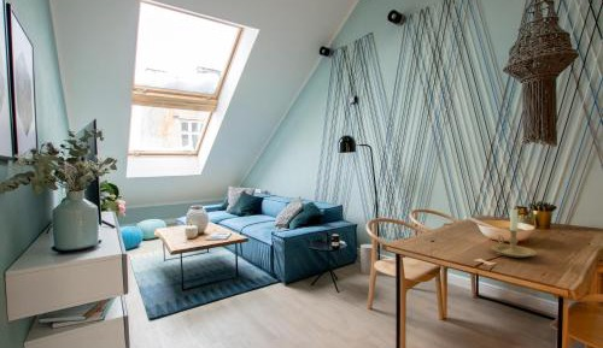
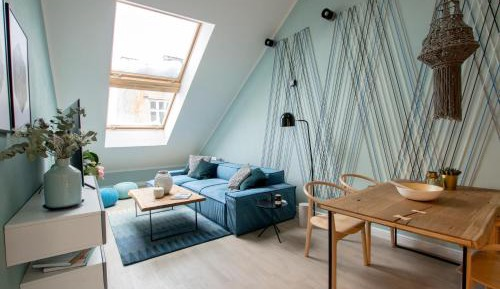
- candle holder (513, 230)
